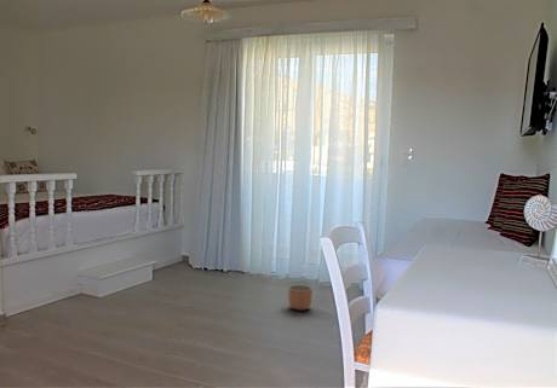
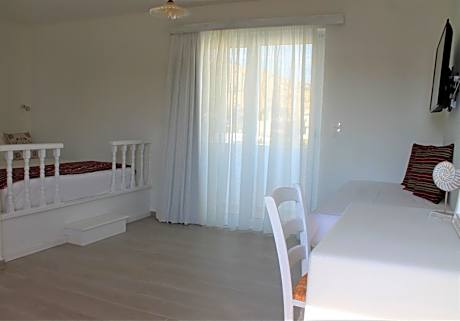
- planter (299, 297)
